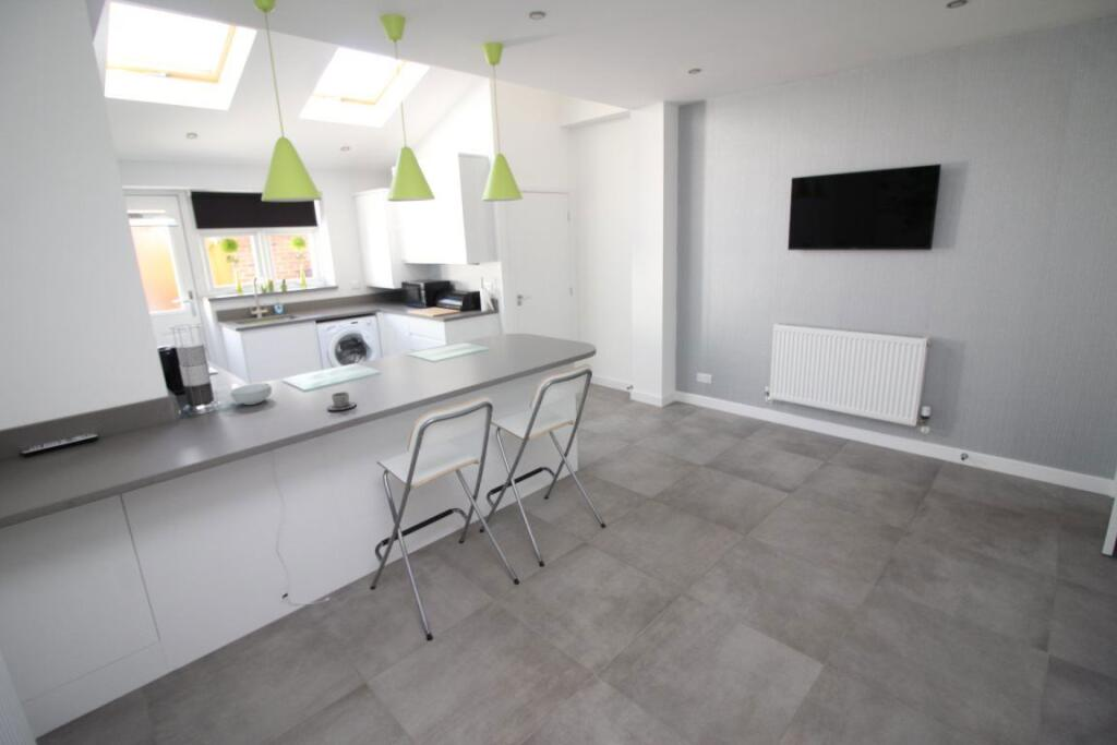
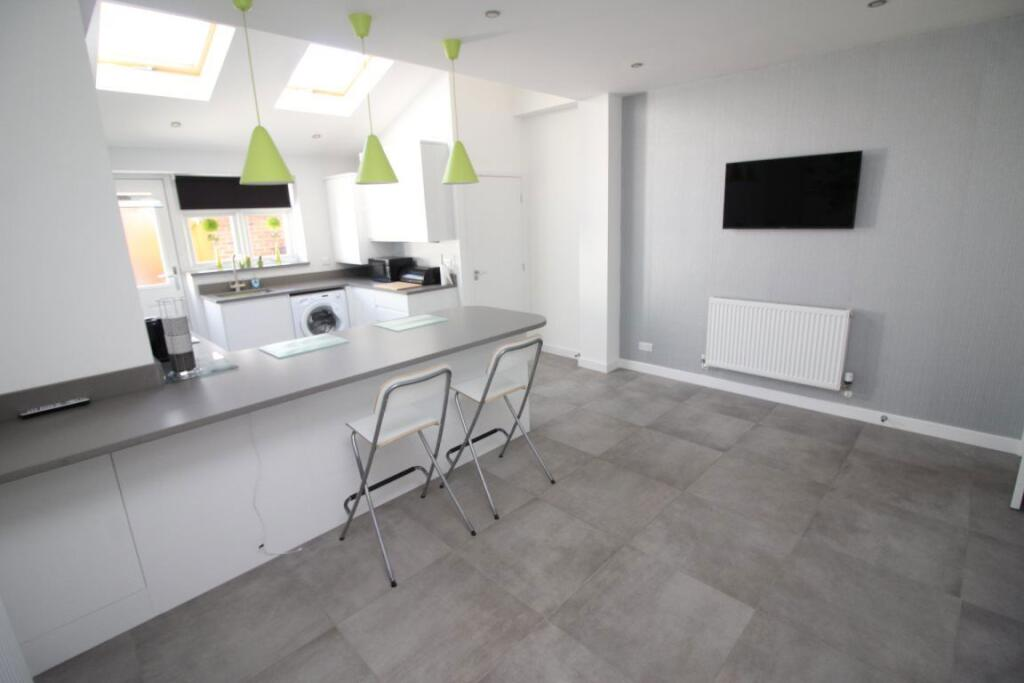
- cereal bowl (252, 395)
- cup (340, 400)
